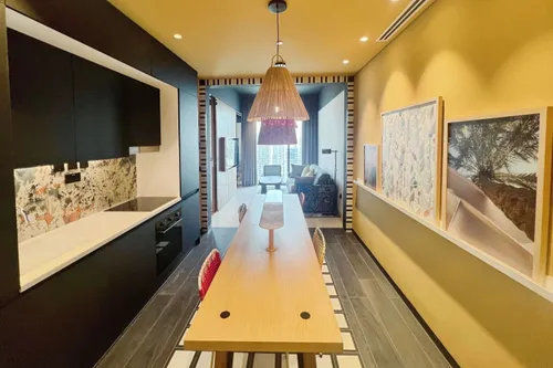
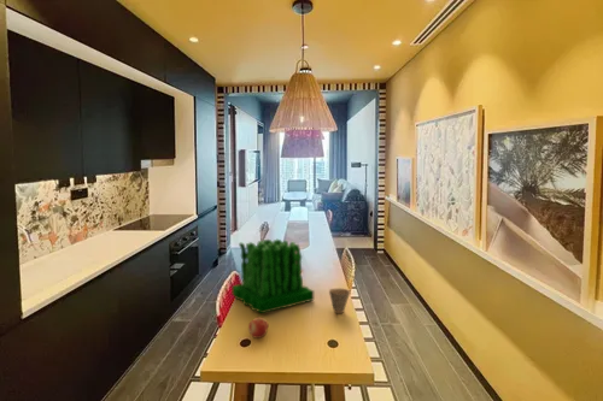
+ plant (271, 270)
+ fruit (258, 326)
+ cup (339, 300)
